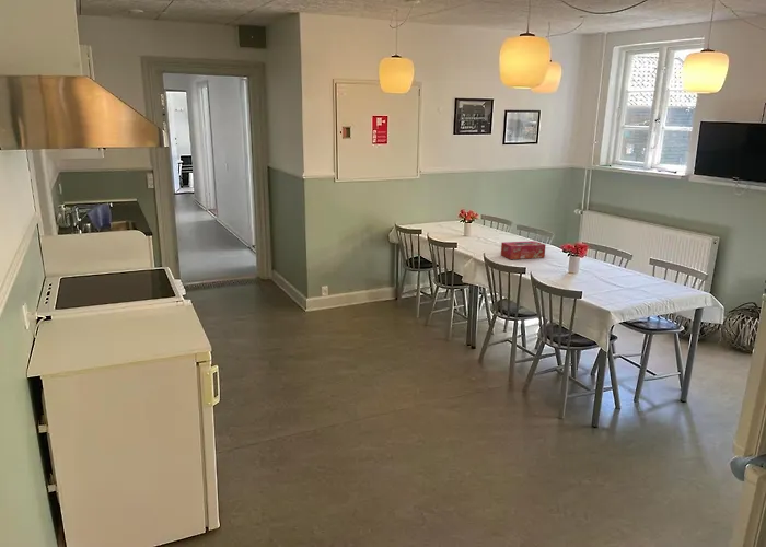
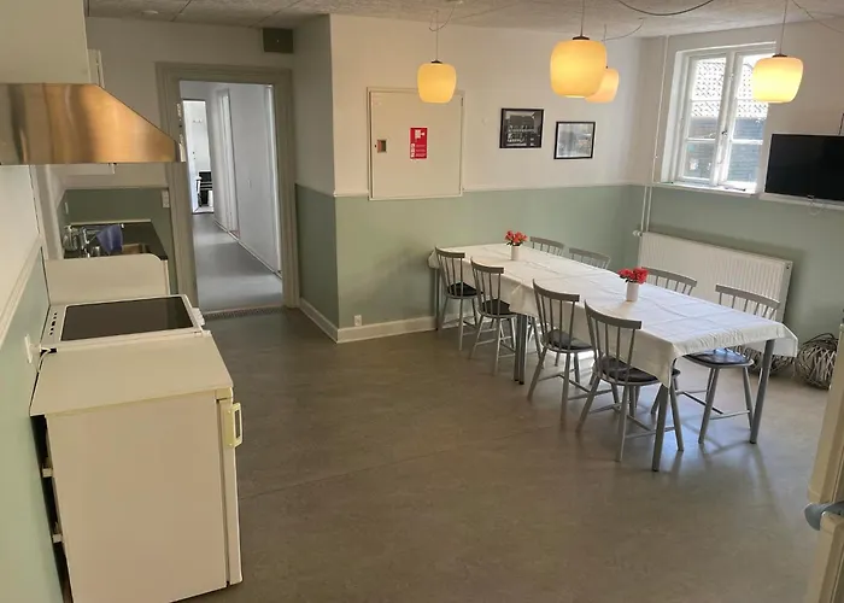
- tissue box (522, 249)
